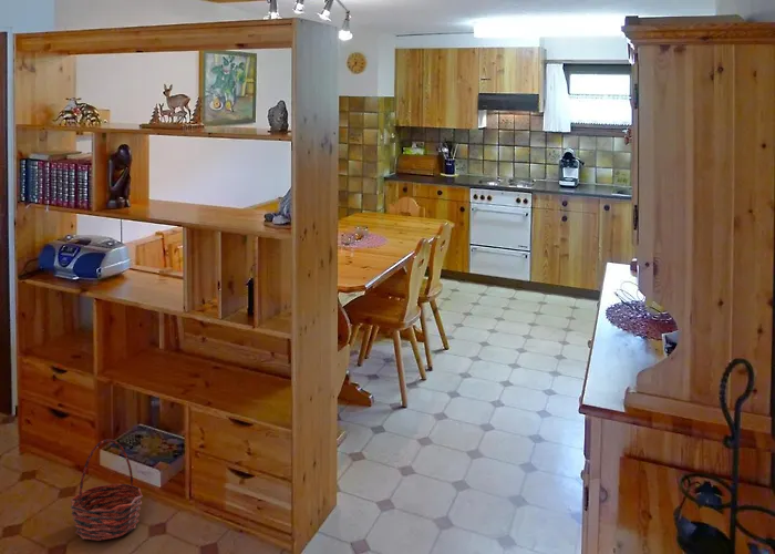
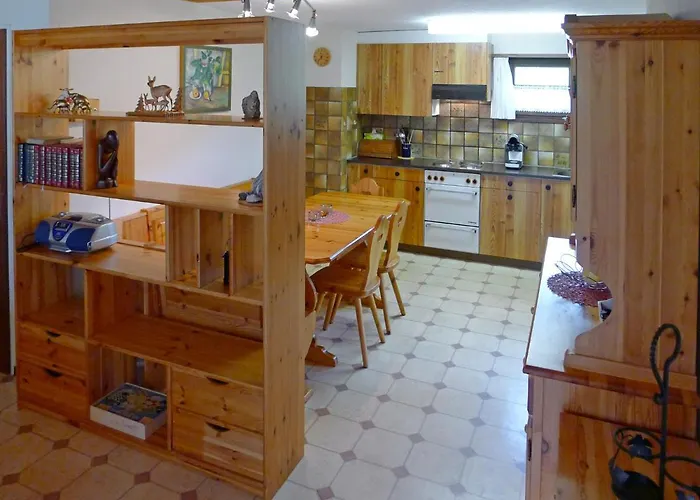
- basket (106, 485)
